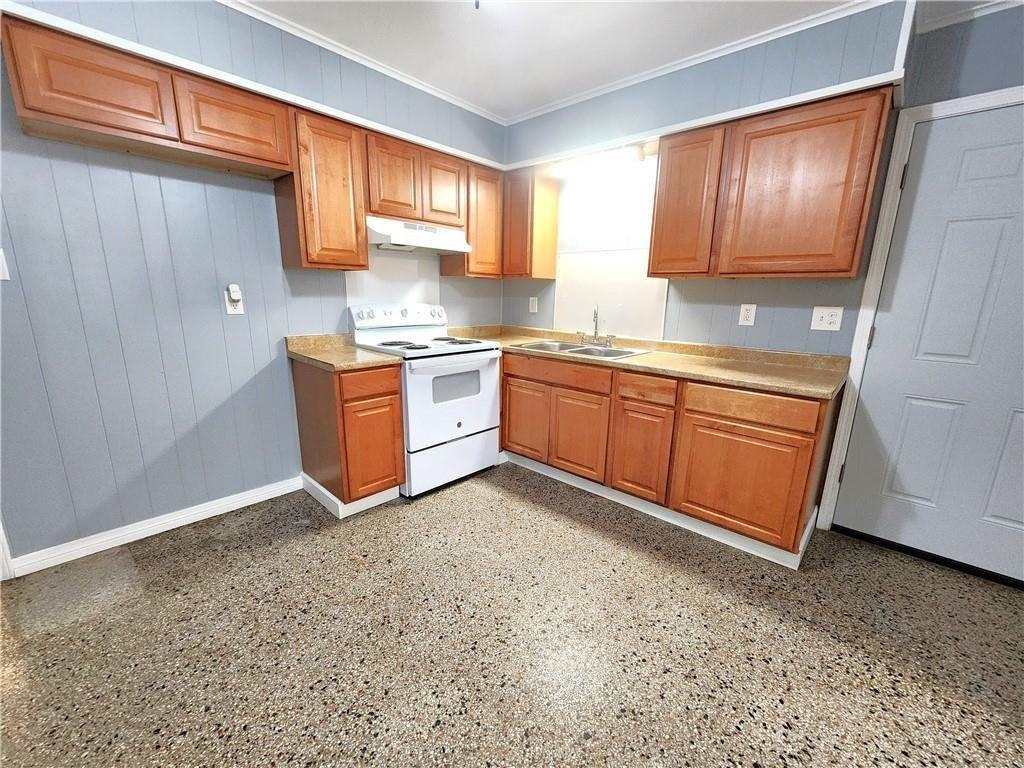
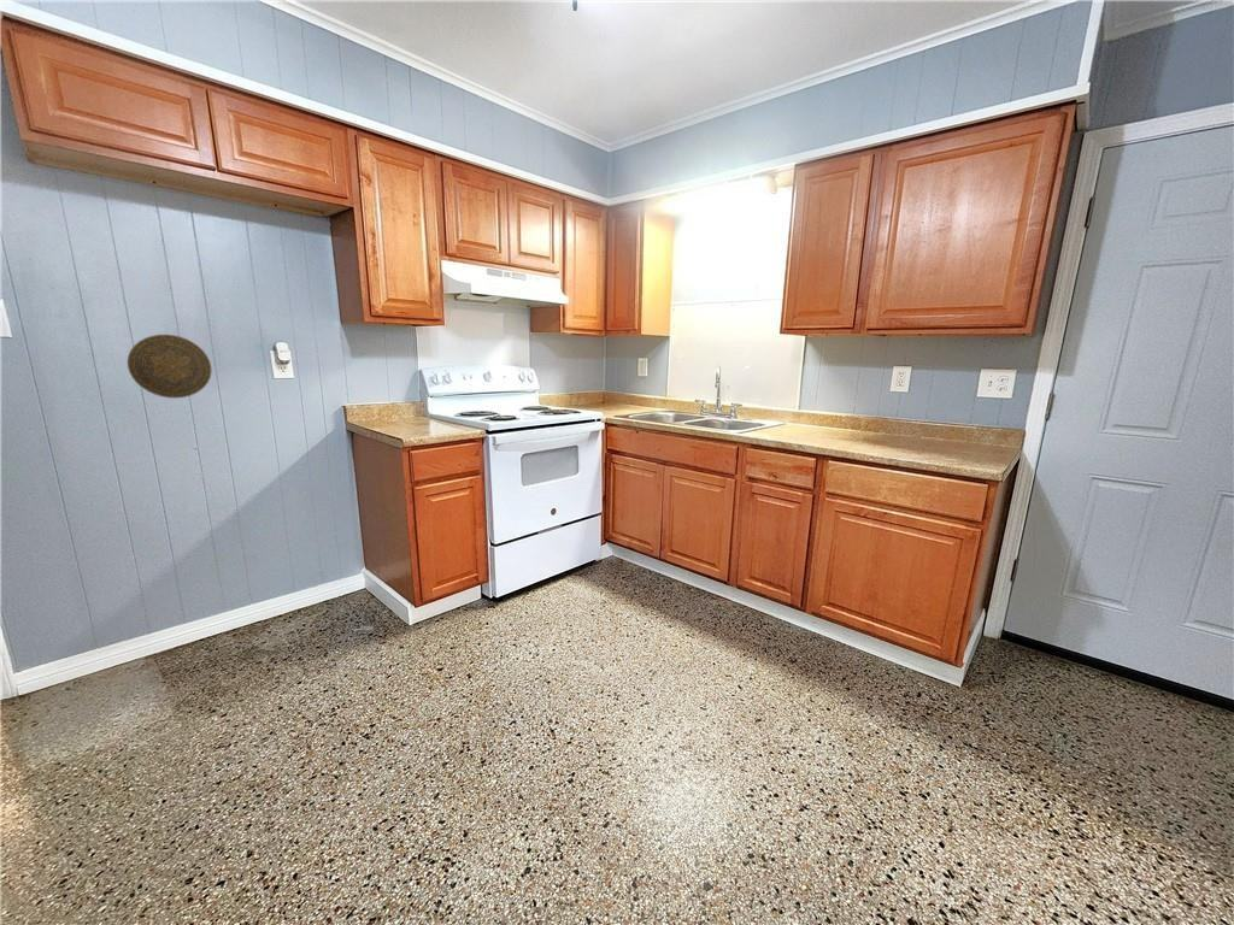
+ decorative plate (171, 366)
